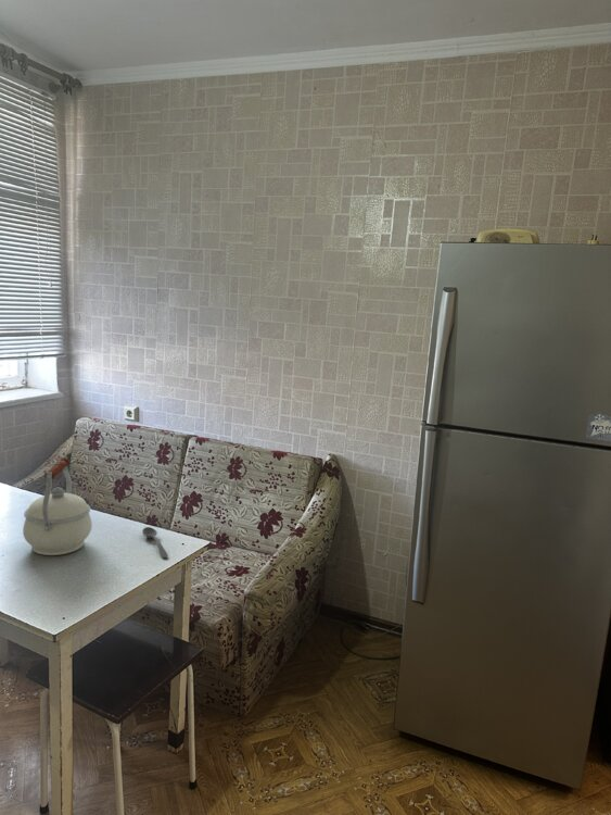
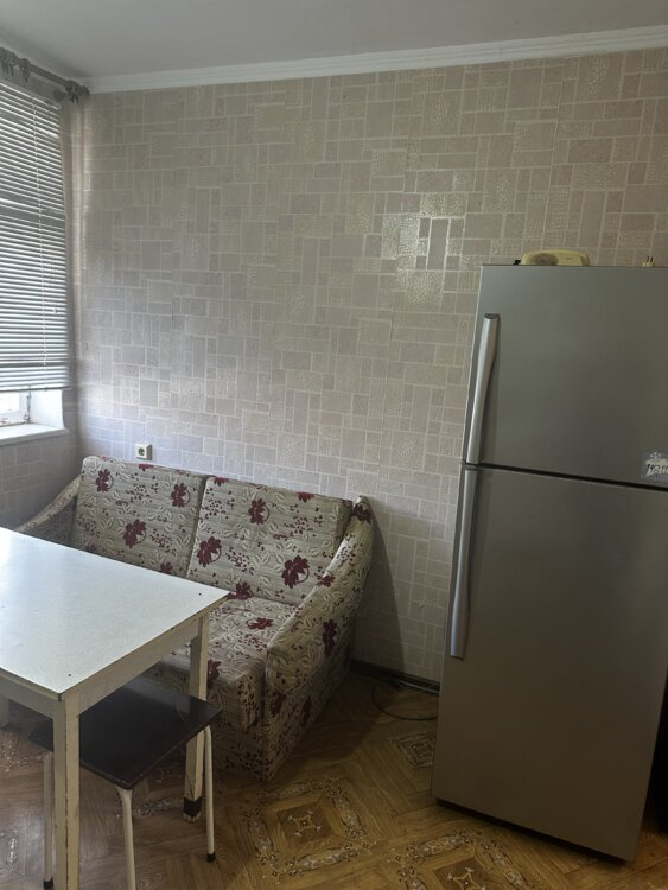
- soupspoon (155, 540)
- kettle (60, 503)
